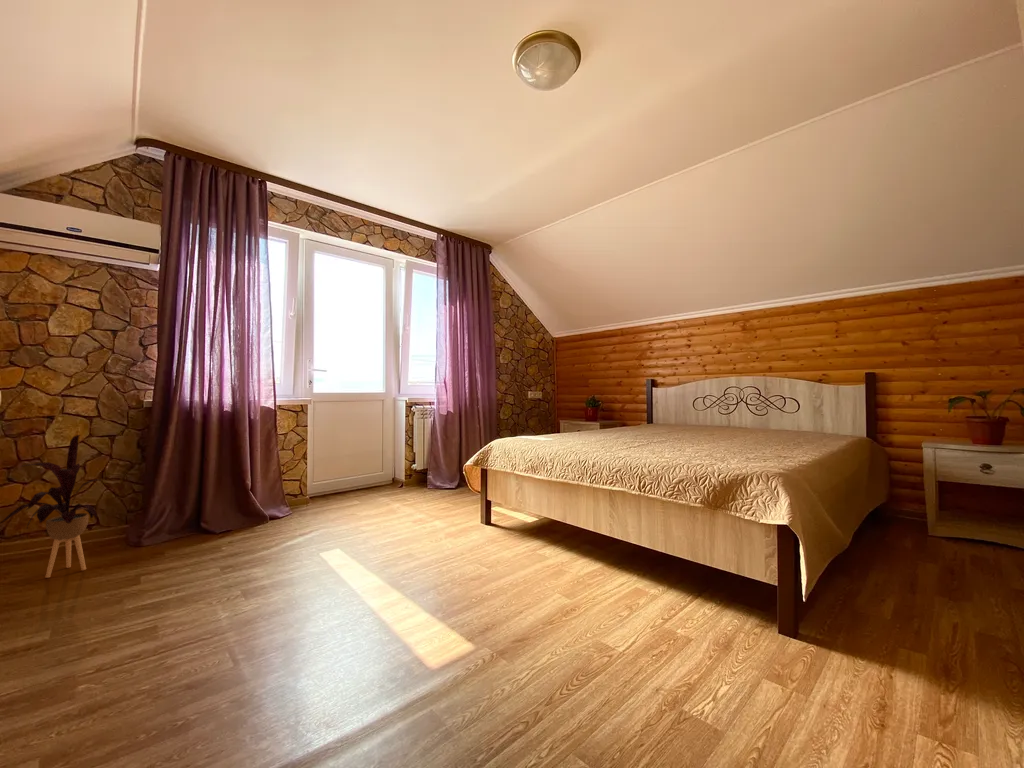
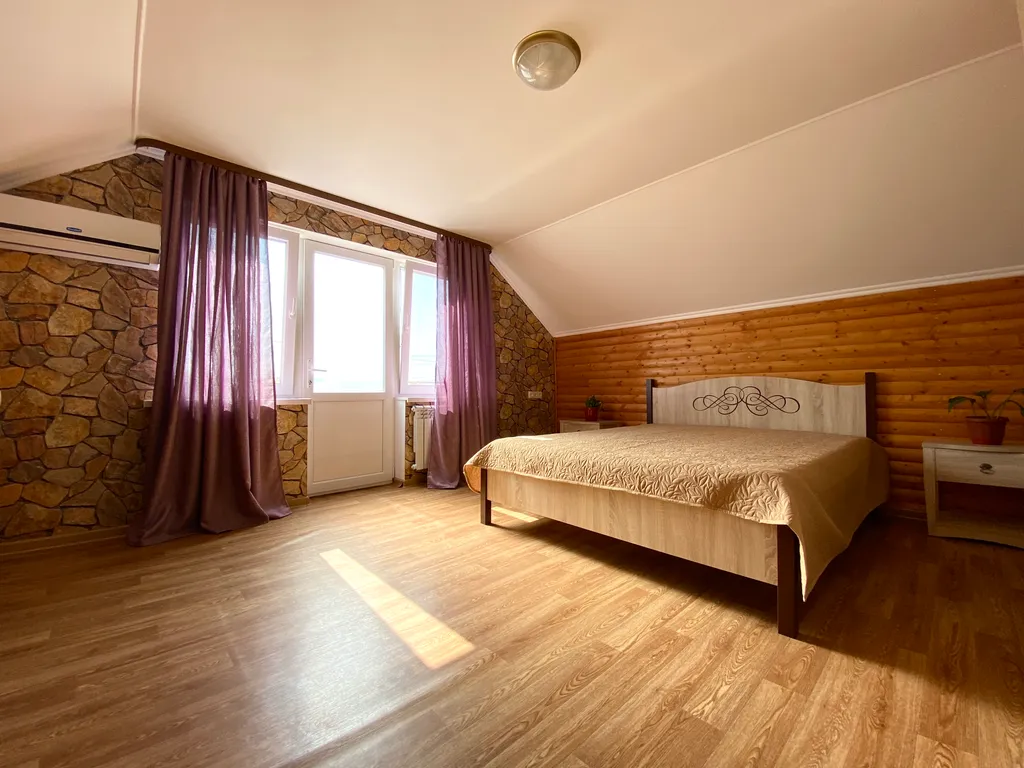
- house plant (56, 504)
